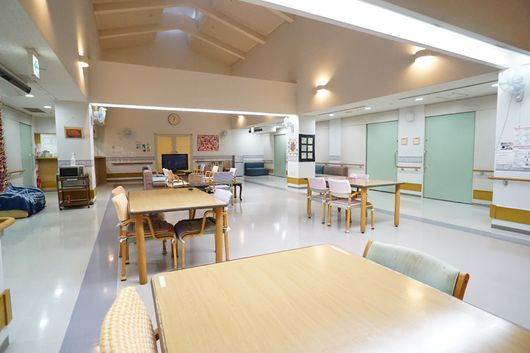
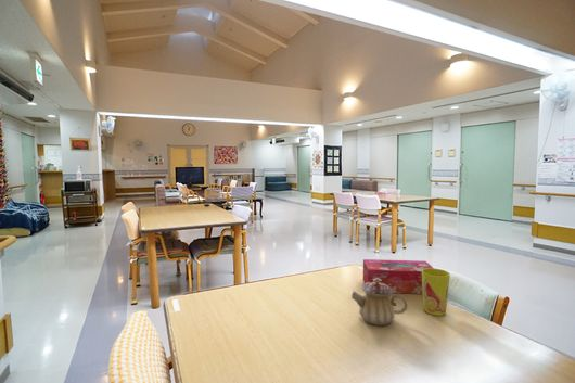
+ cup (435, 291)
+ teapot (379, 298)
+ tissue box (397, 276)
